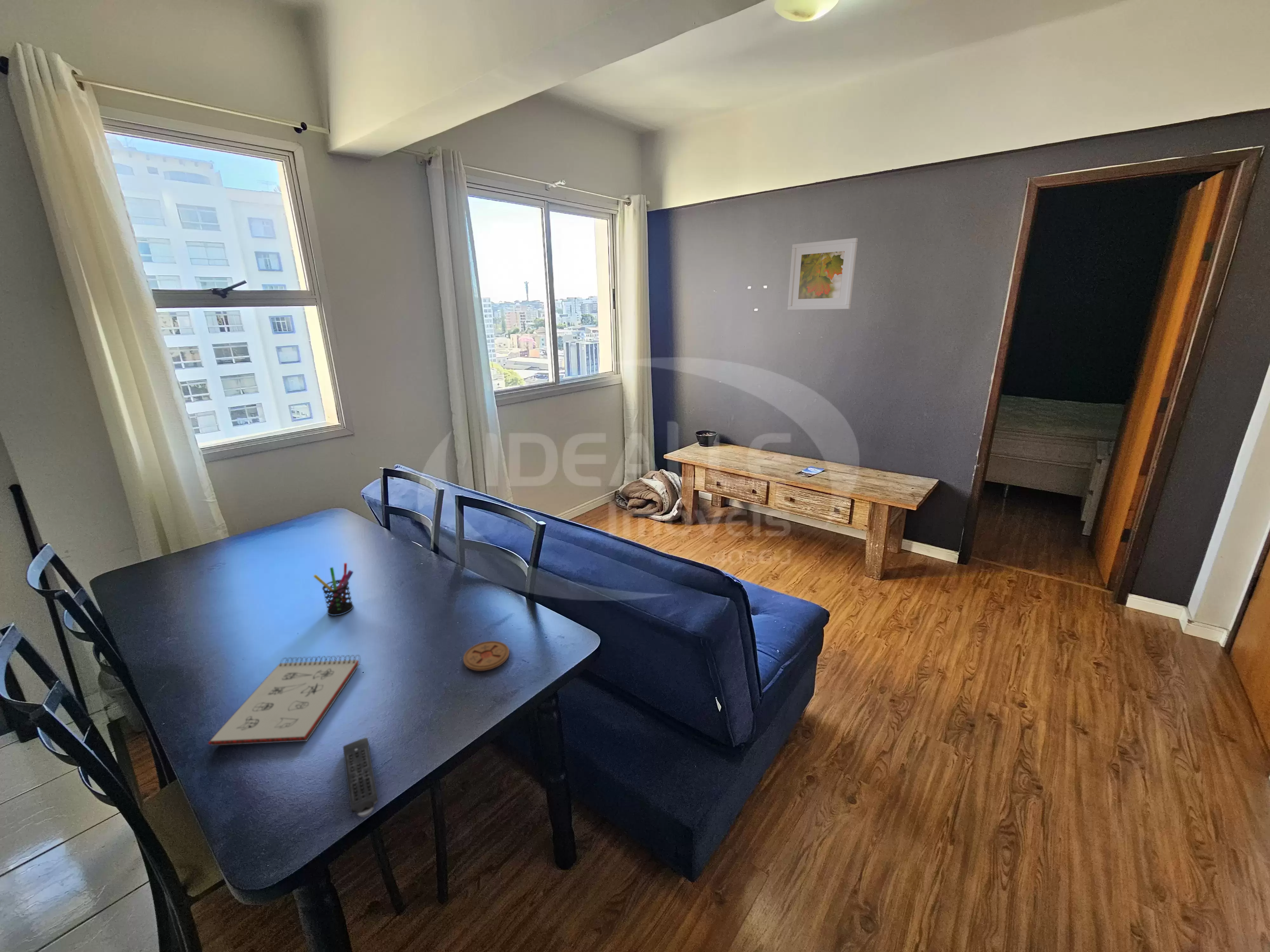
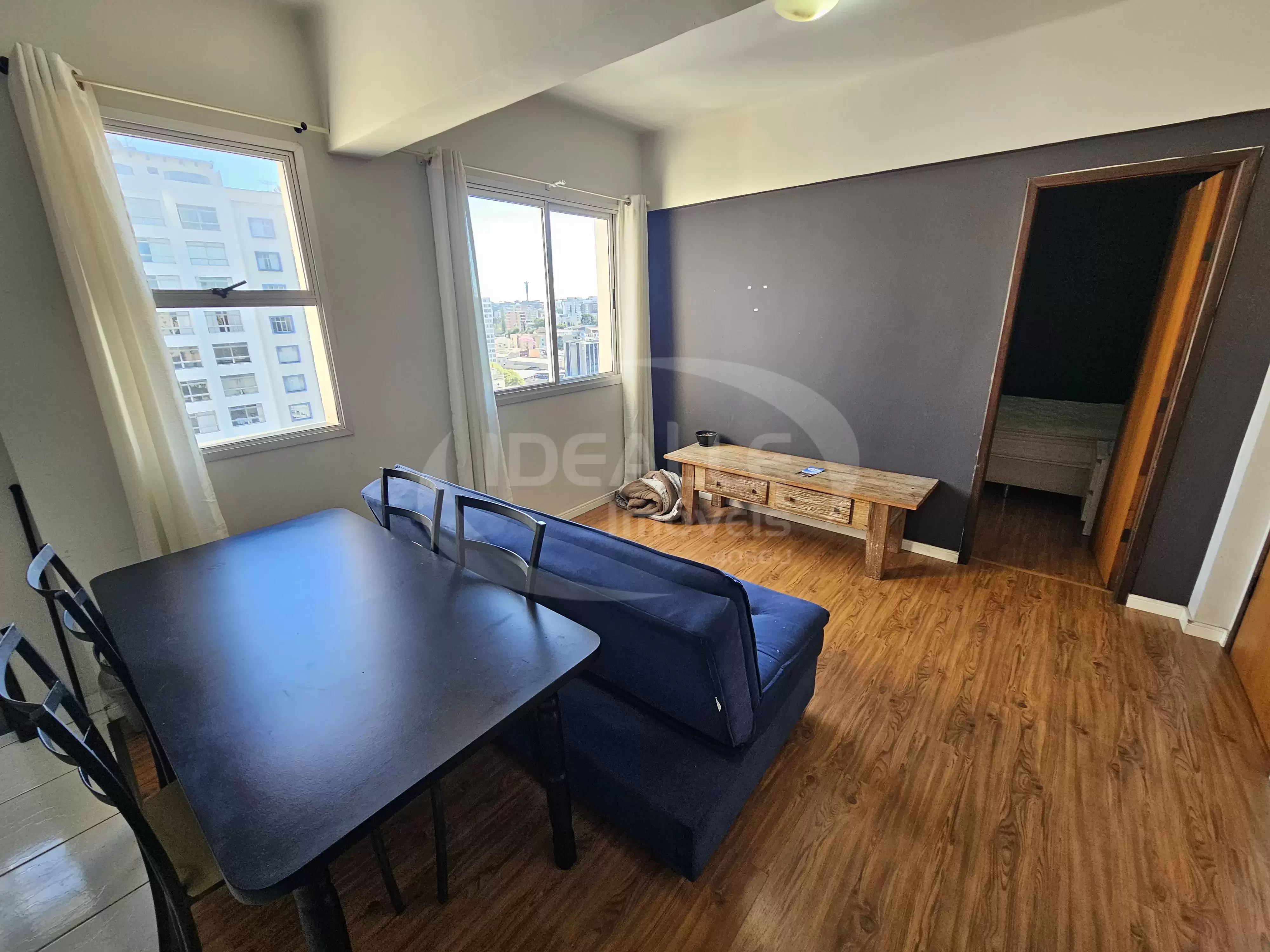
- remote control (361, 775)
- coaster (486, 655)
- pen holder (337, 587)
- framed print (821, 276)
- notepad (293, 696)
